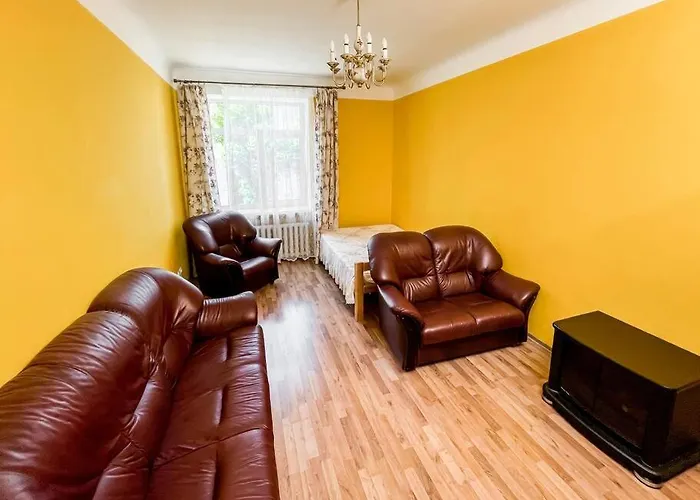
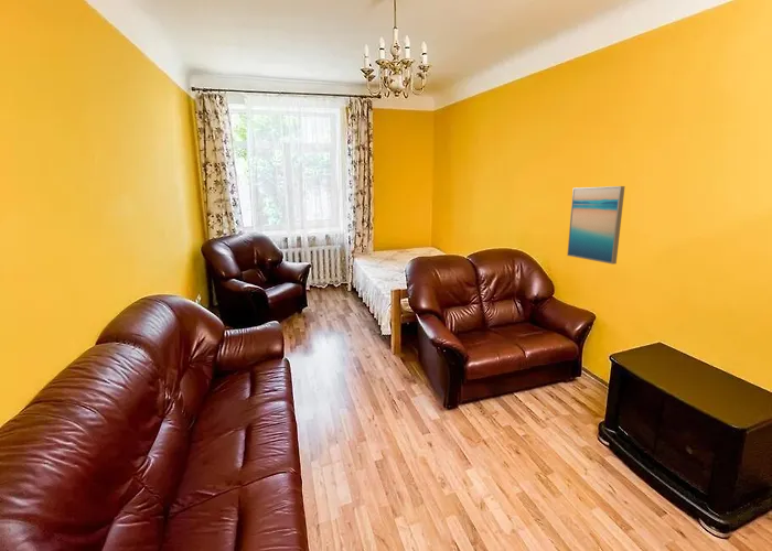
+ wall art (593, 224)
